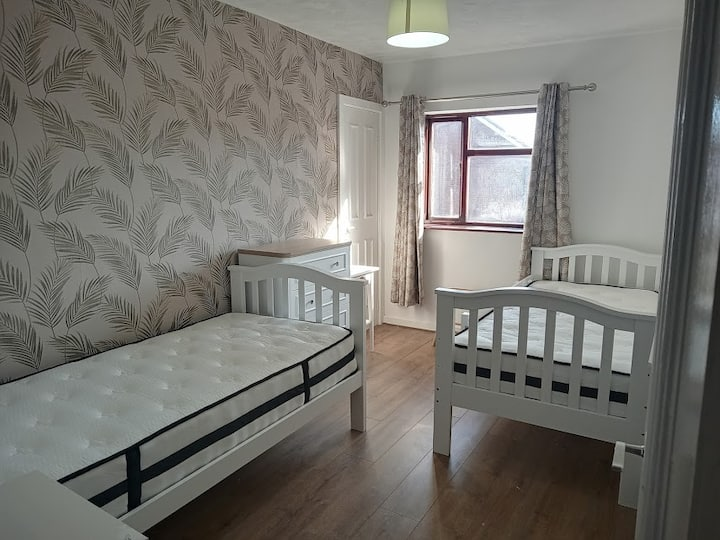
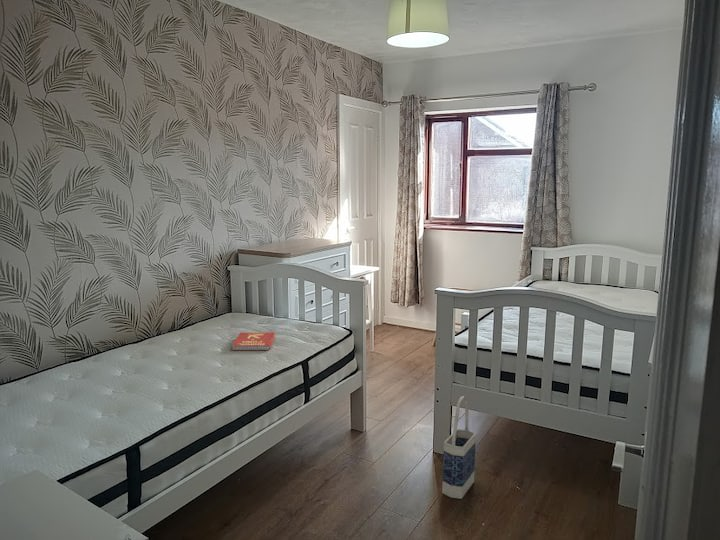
+ book (254, 341)
+ bag (460, 442)
